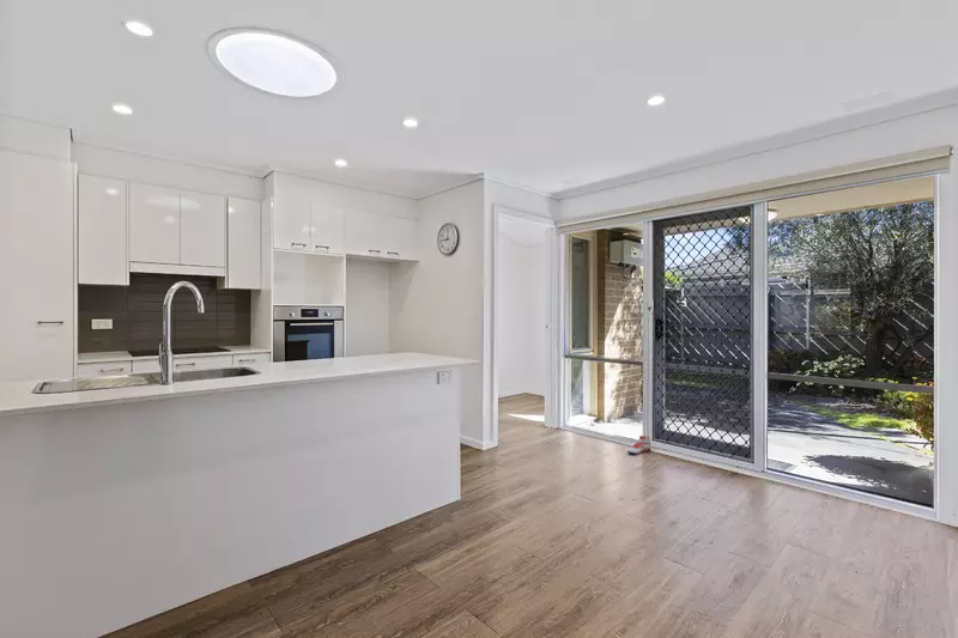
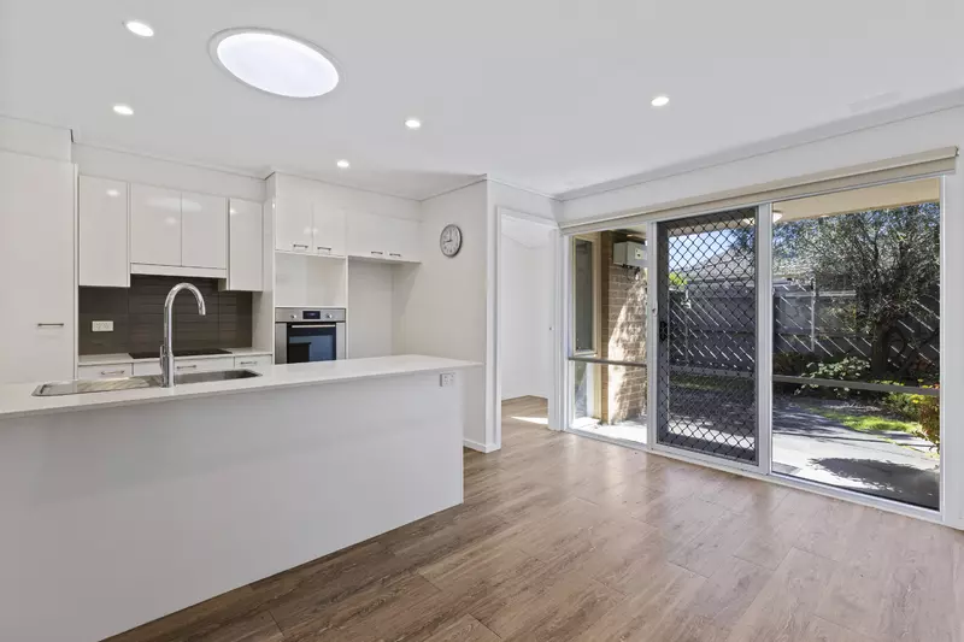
- sneaker (638, 444)
